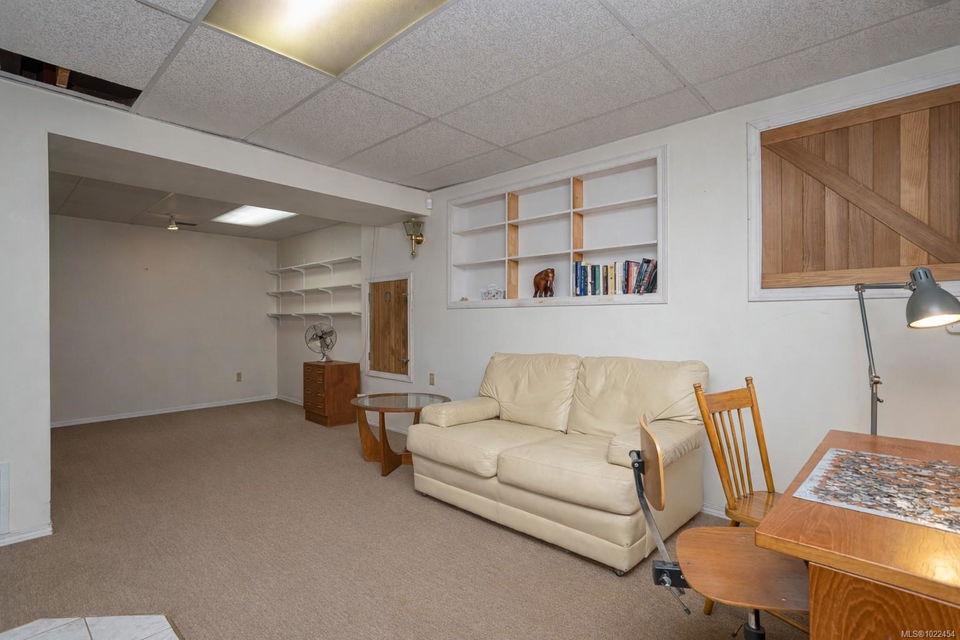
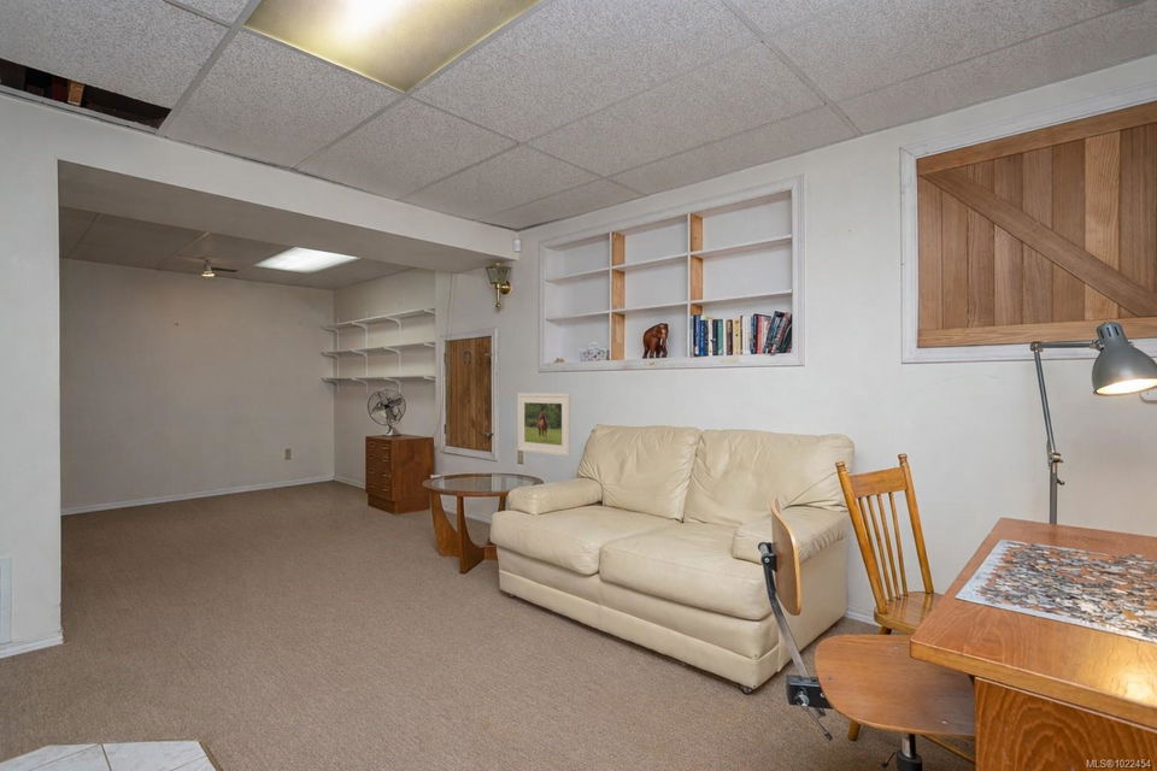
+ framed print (542, 423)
